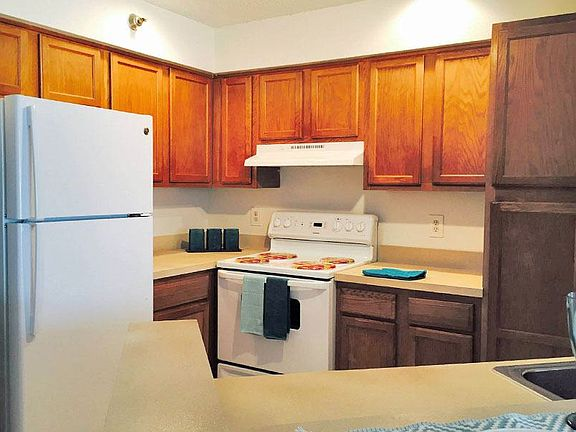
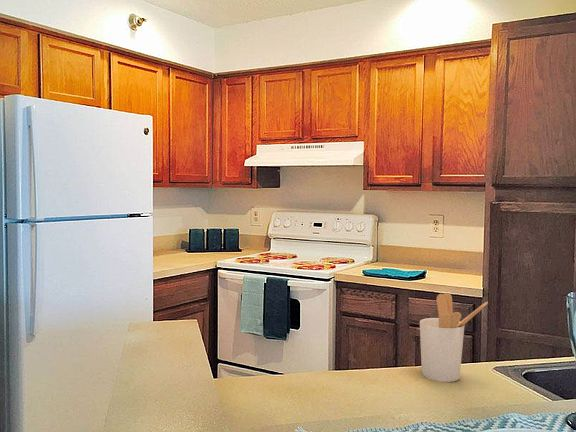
+ utensil holder (453, 337)
